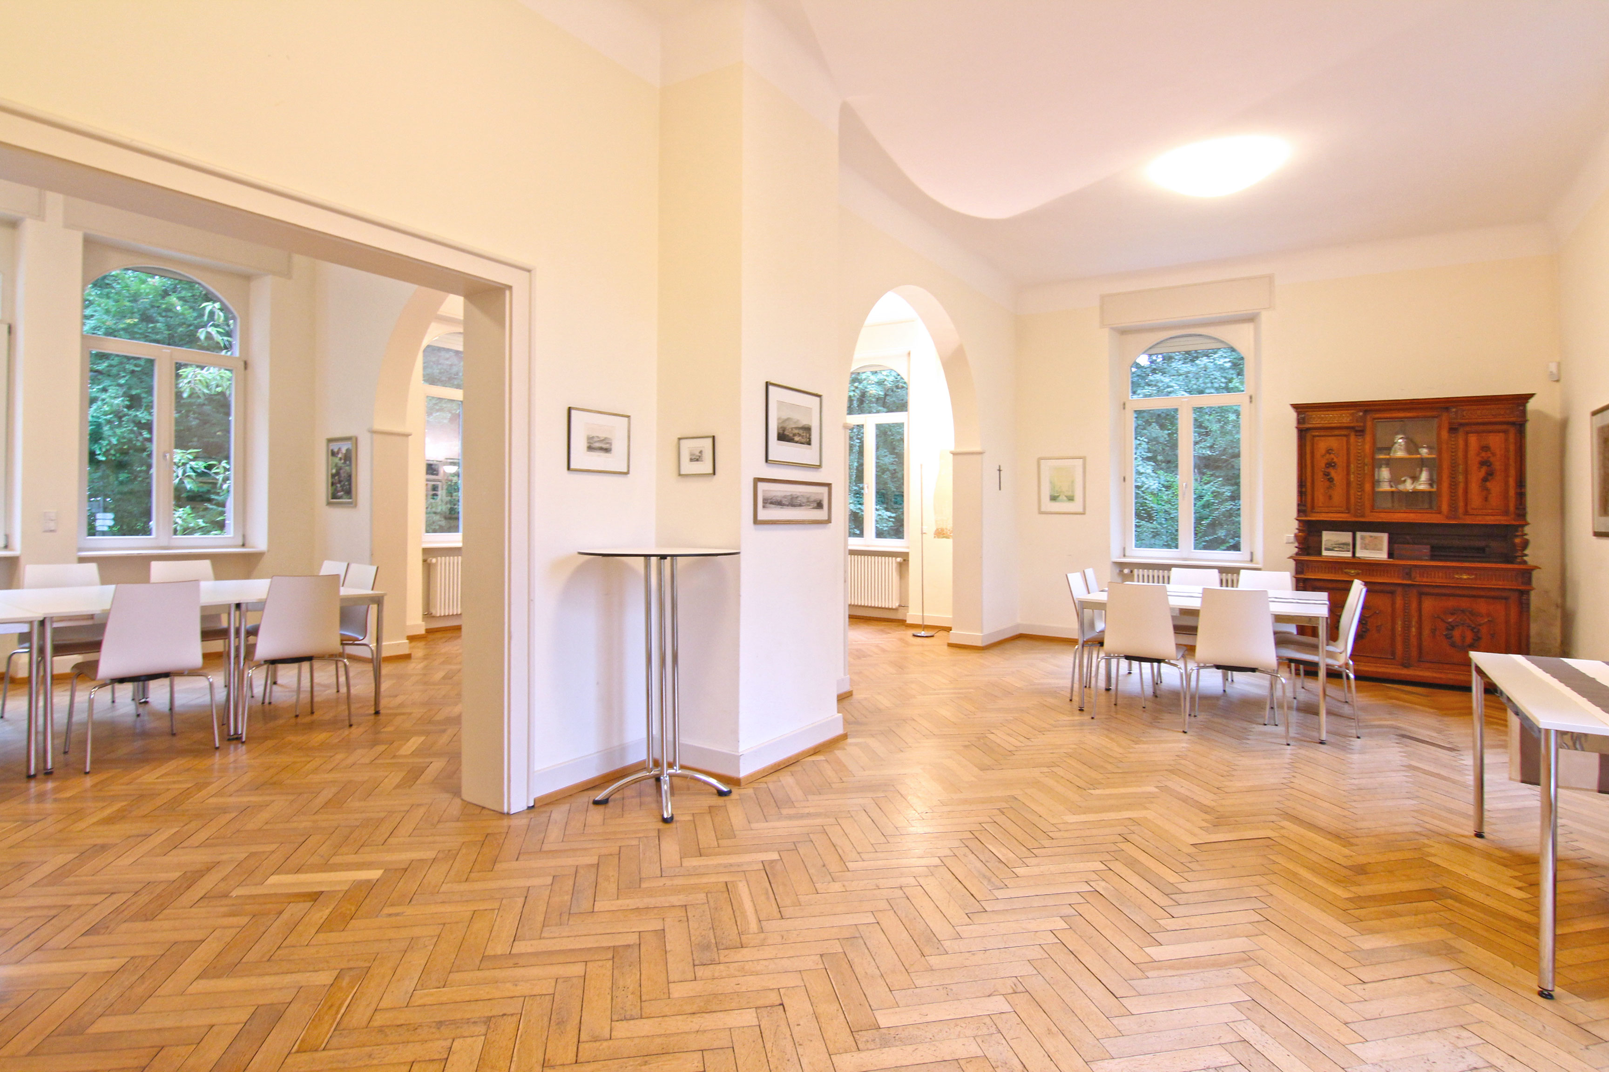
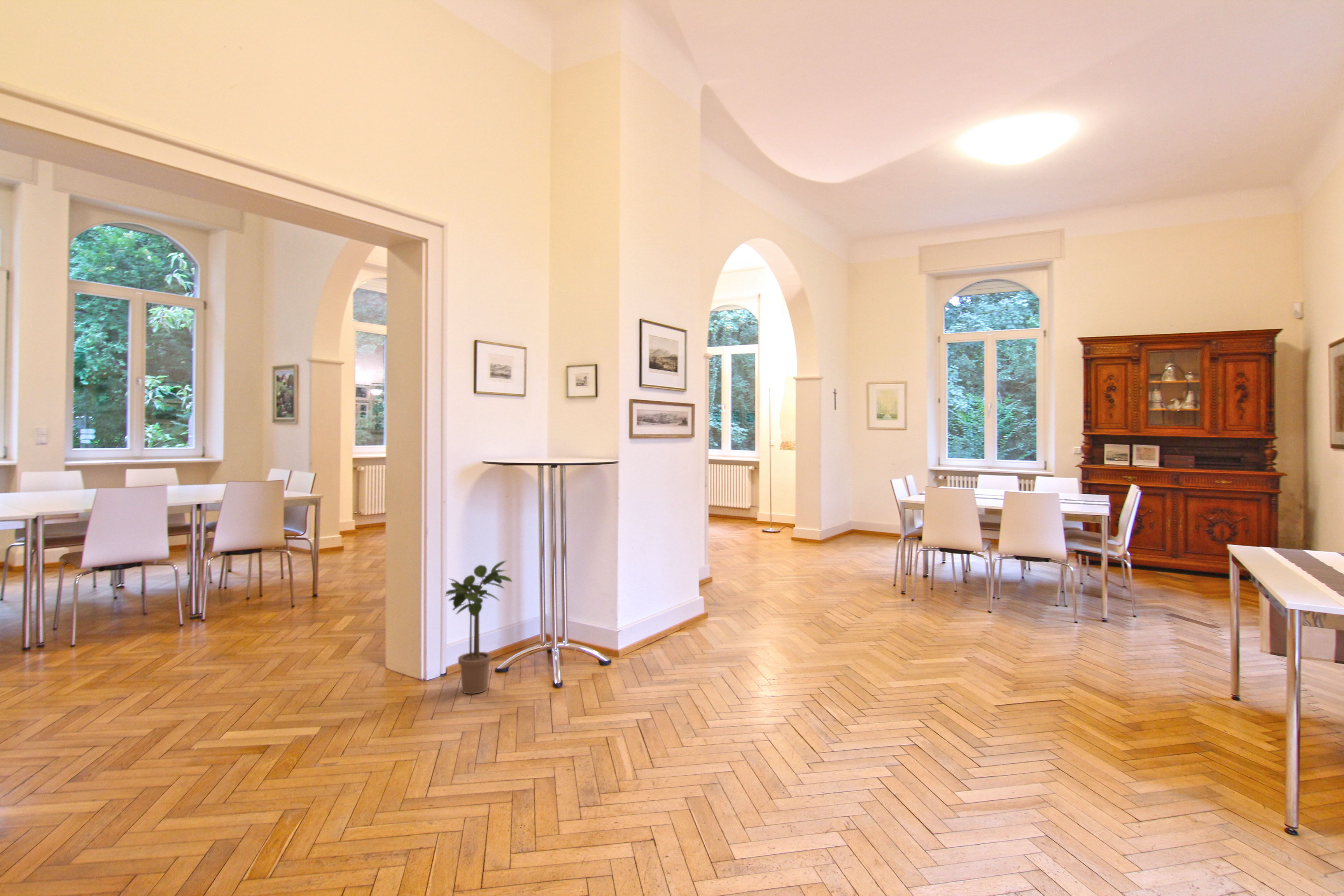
+ potted plant (474, 625)
